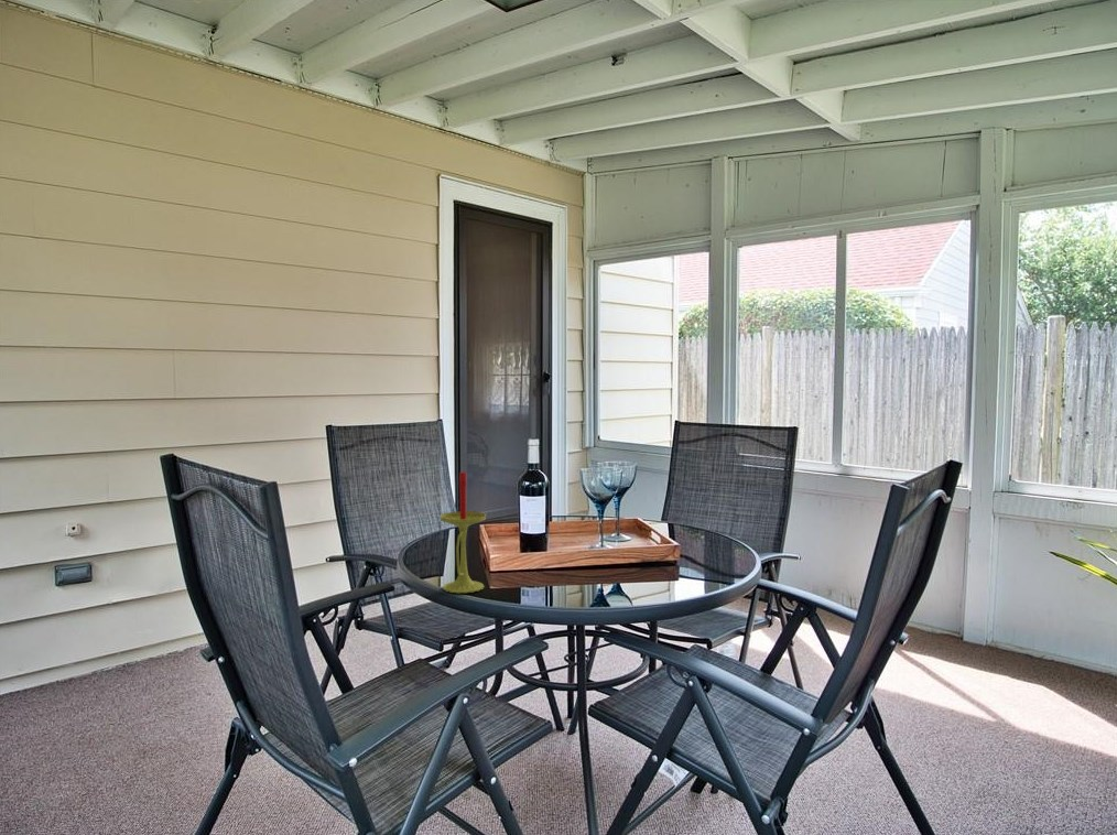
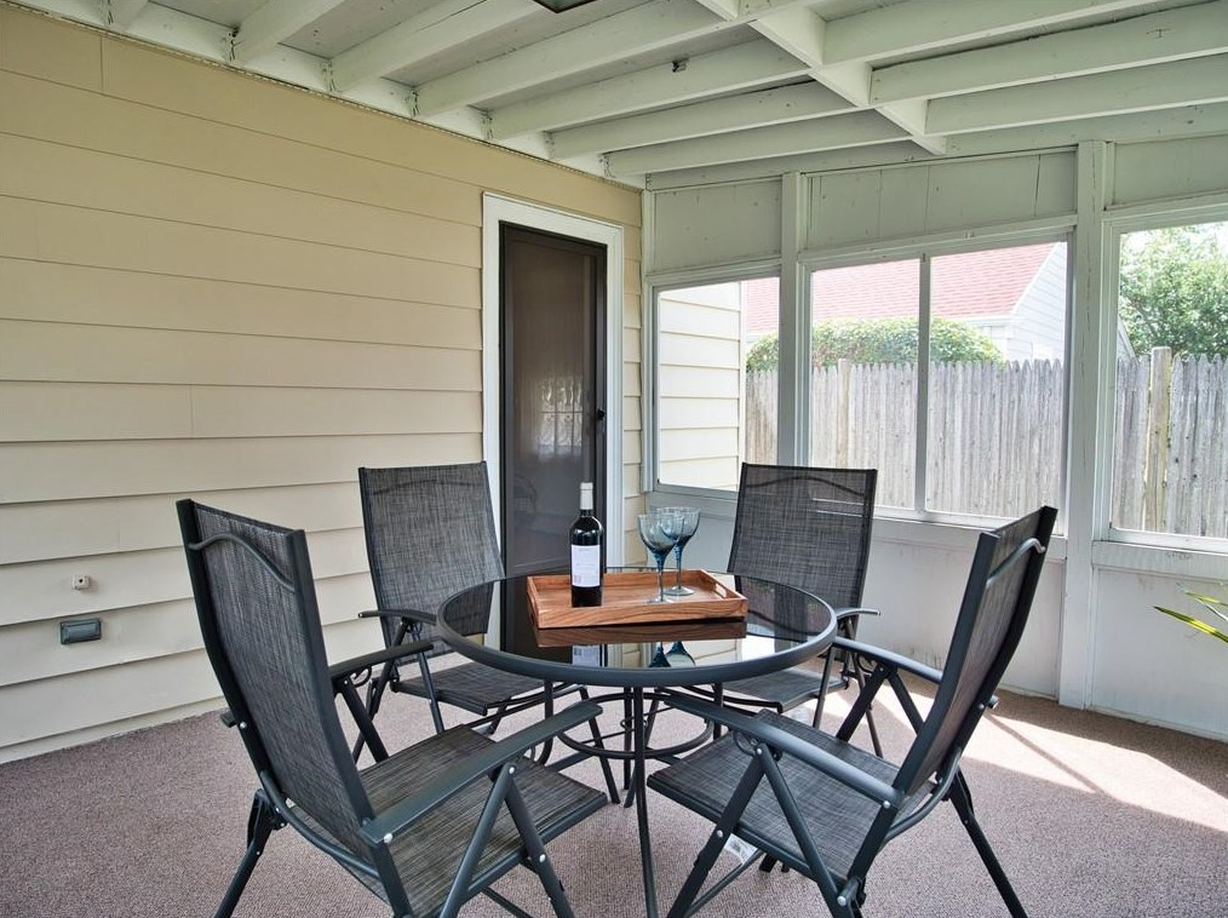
- candle (463, 529)
